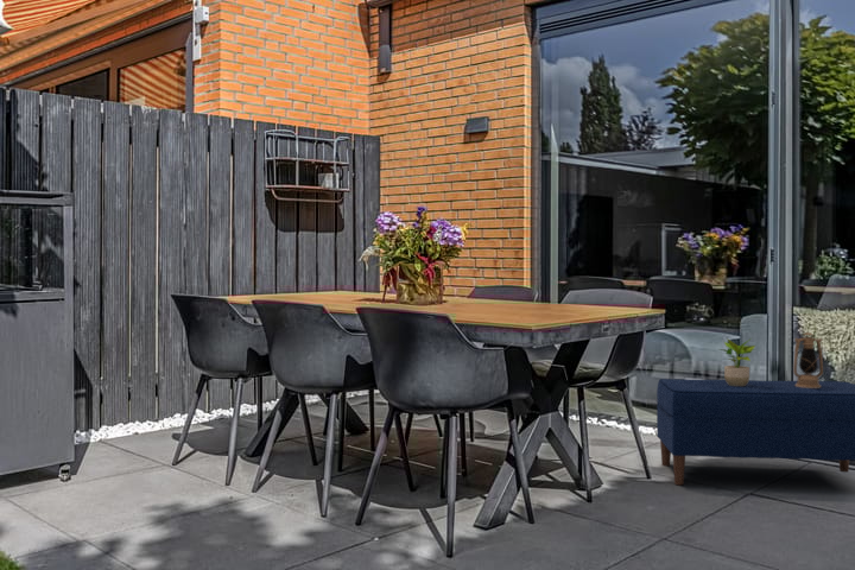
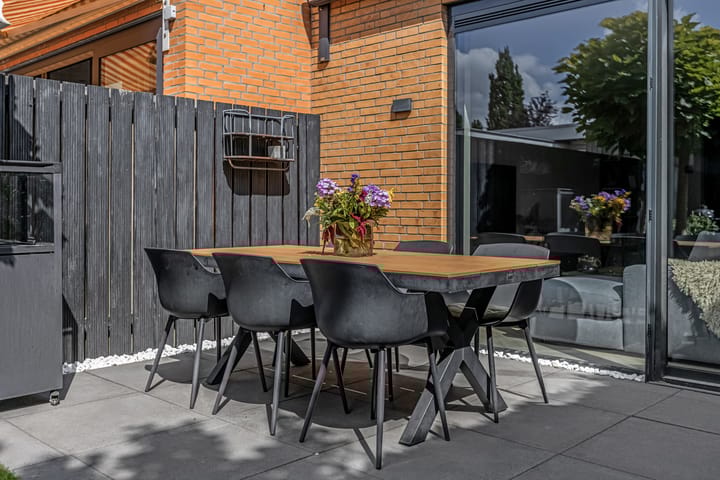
- bench (764, 431)
- potted plant (740, 359)
- lantern (808, 356)
